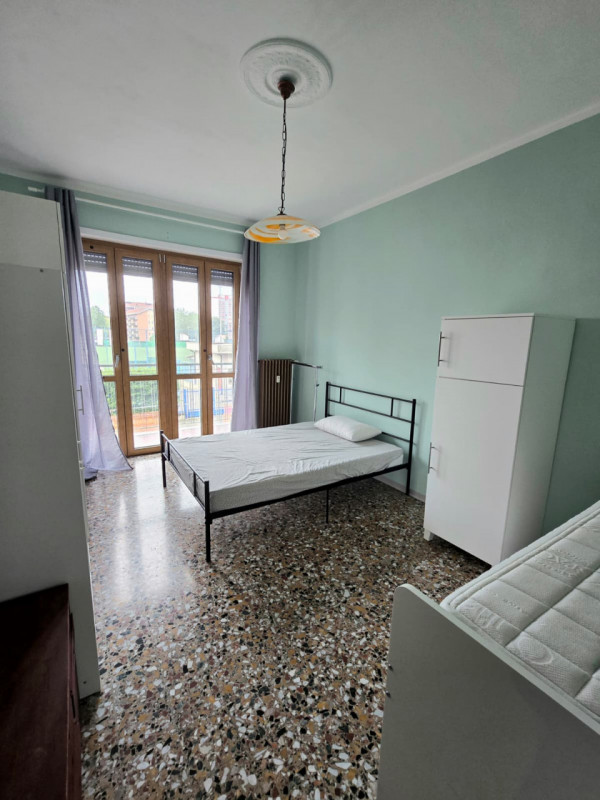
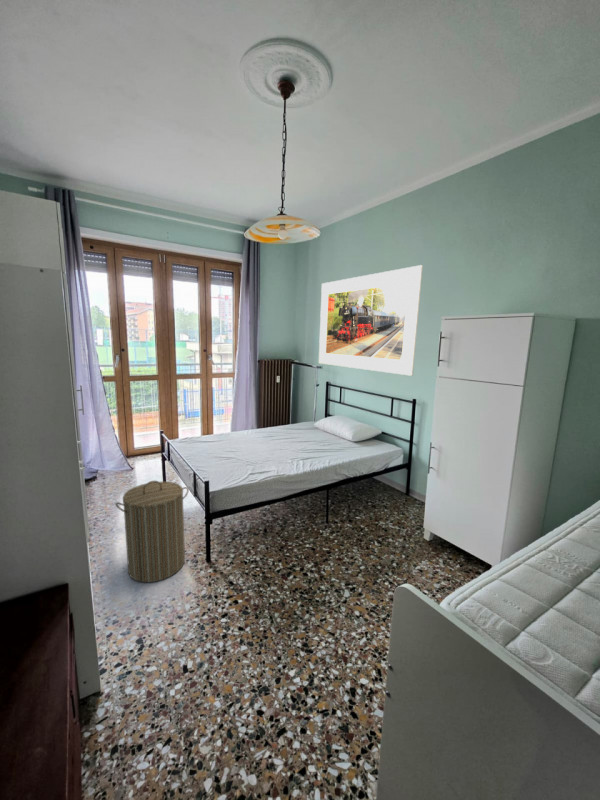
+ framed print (361, 323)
+ laundry hamper (155, 523)
